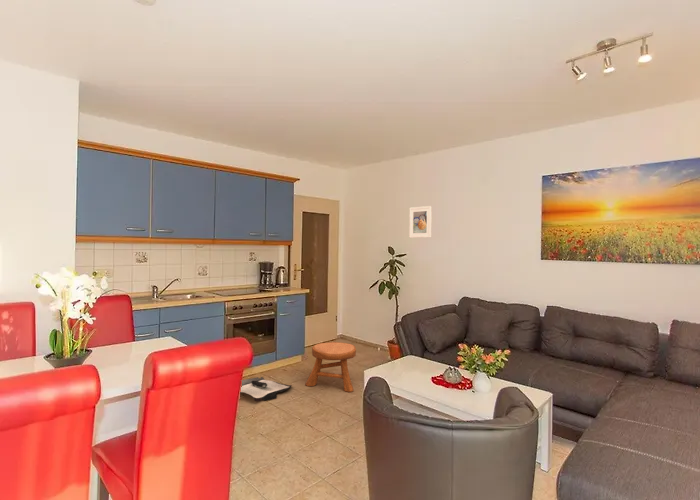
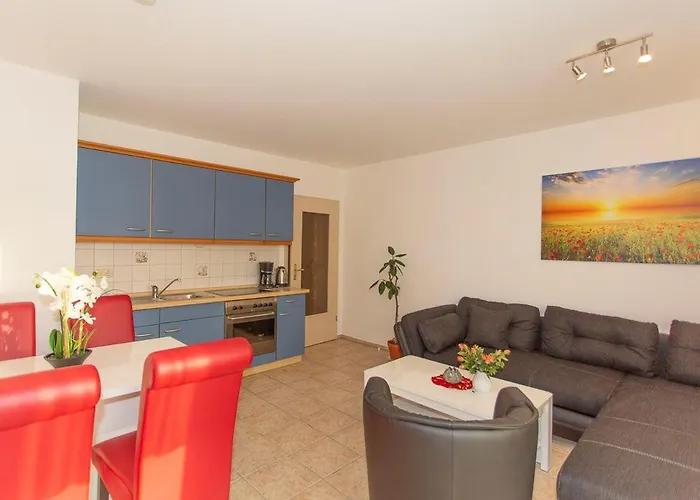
- stool (330, 365)
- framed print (420, 222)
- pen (261, 386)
